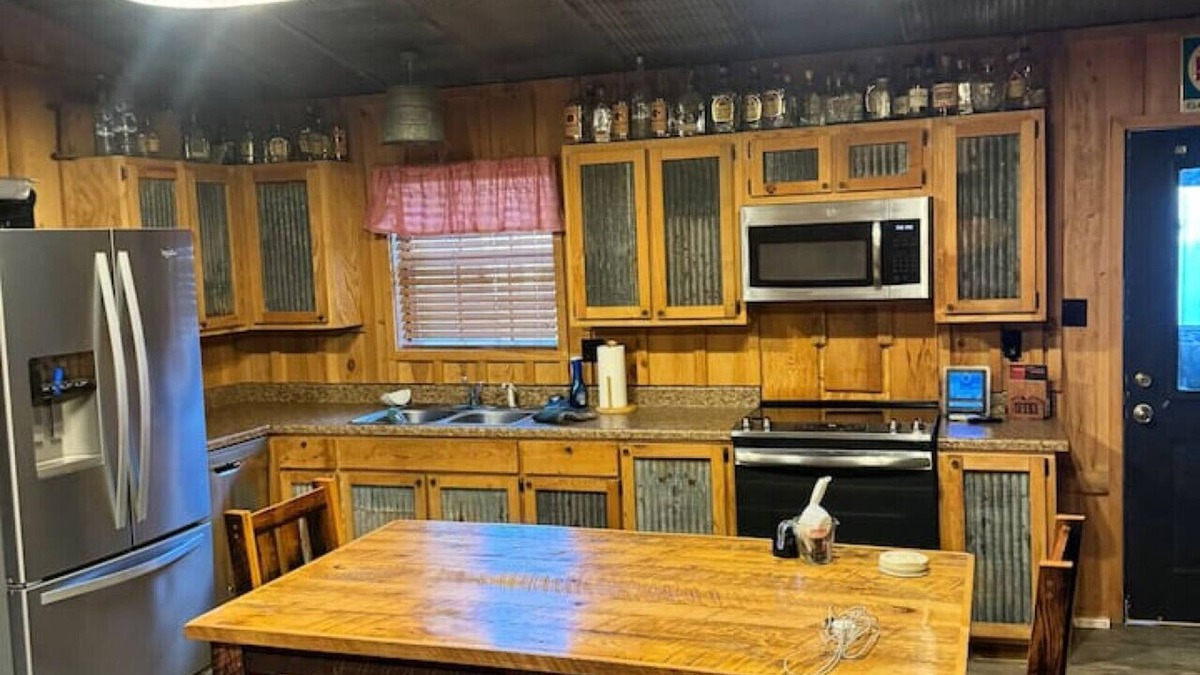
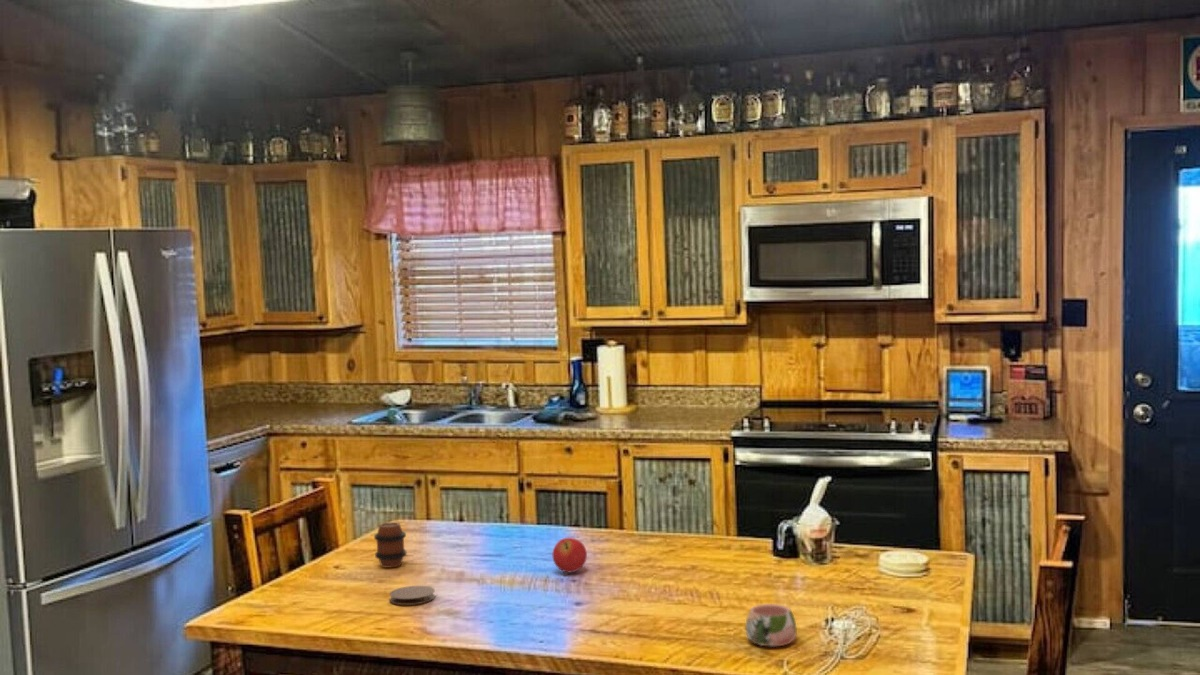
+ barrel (390, 544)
+ mug (769, 626)
+ fruit (569, 555)
+ coaster (412, 595)
